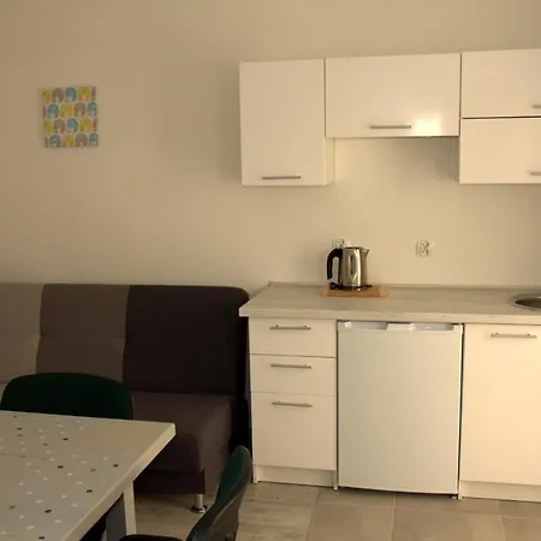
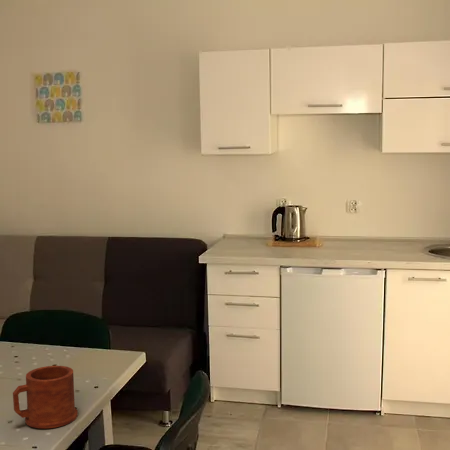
+ mug (45, 396)
